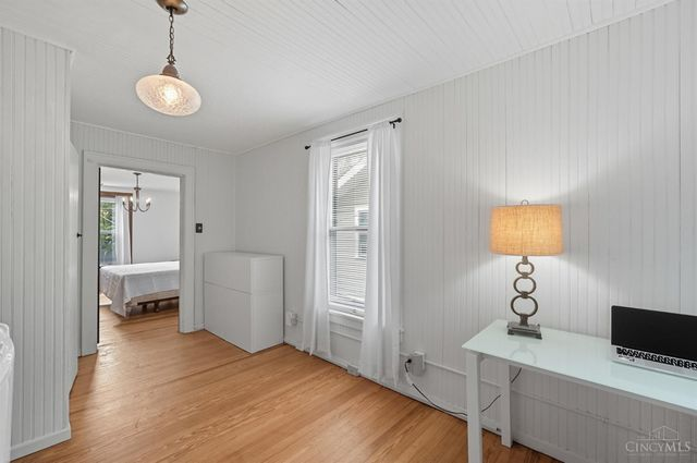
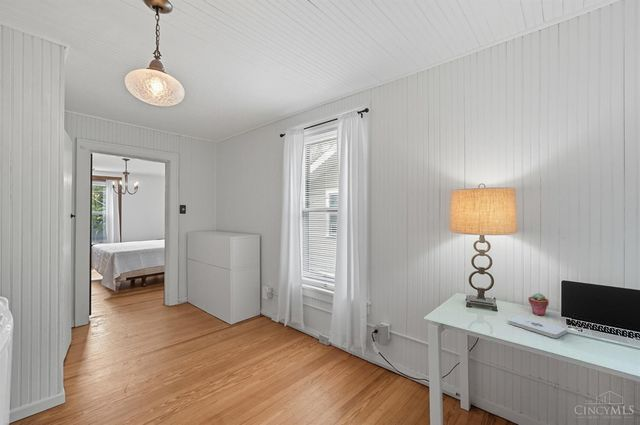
+ notepad (535, 325)
+ potted succulent (538, 303)
